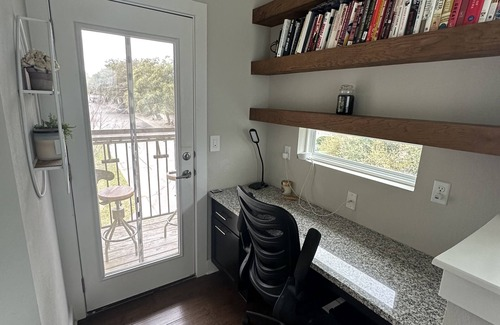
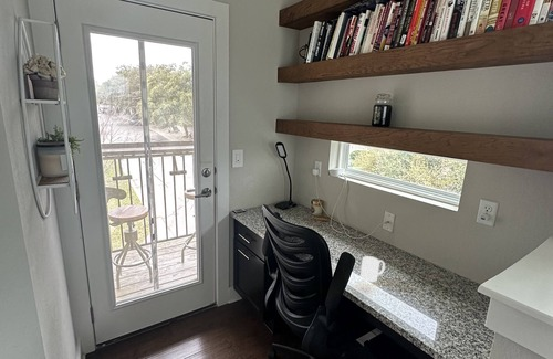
+ mug (373, 268)
